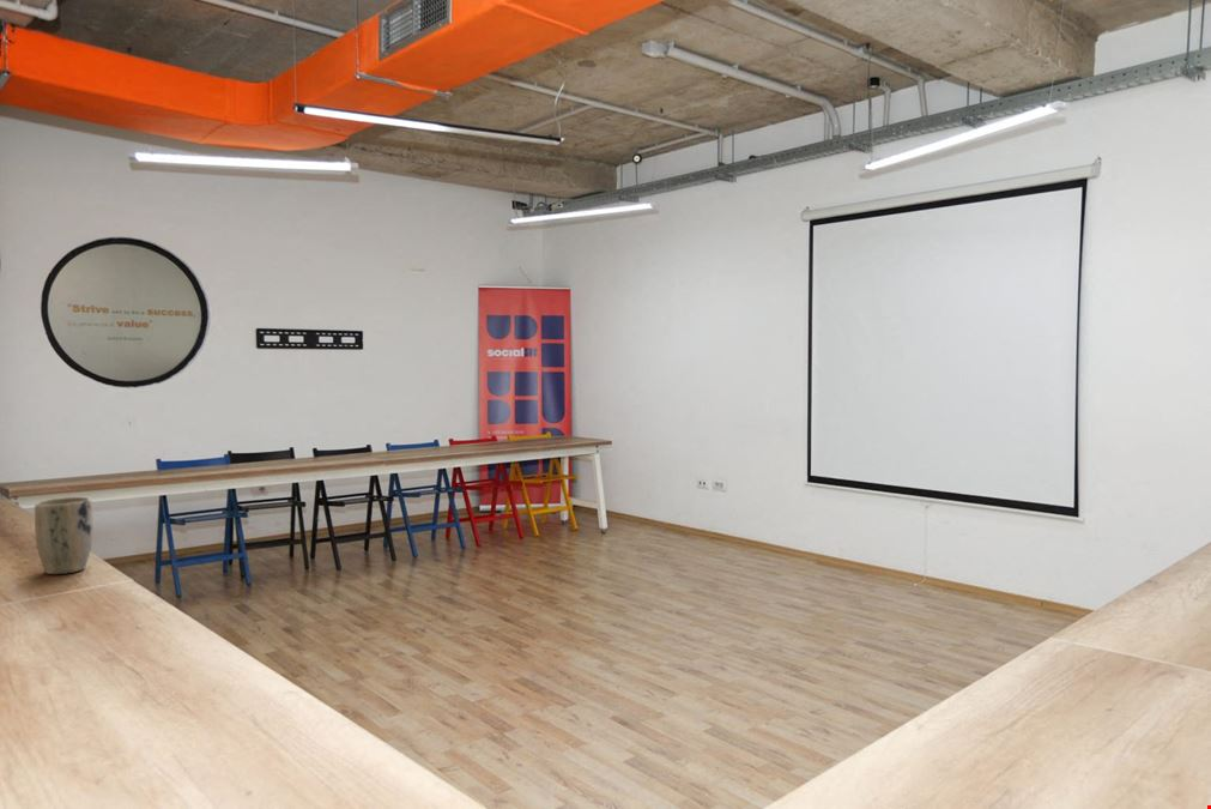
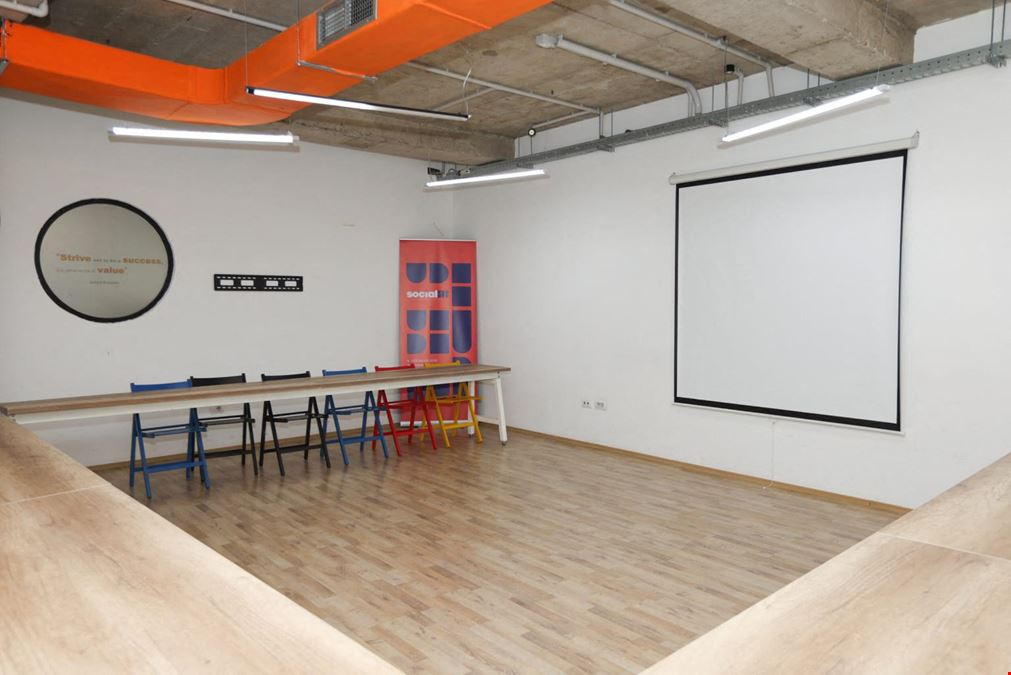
- plant pot (65, 535)
